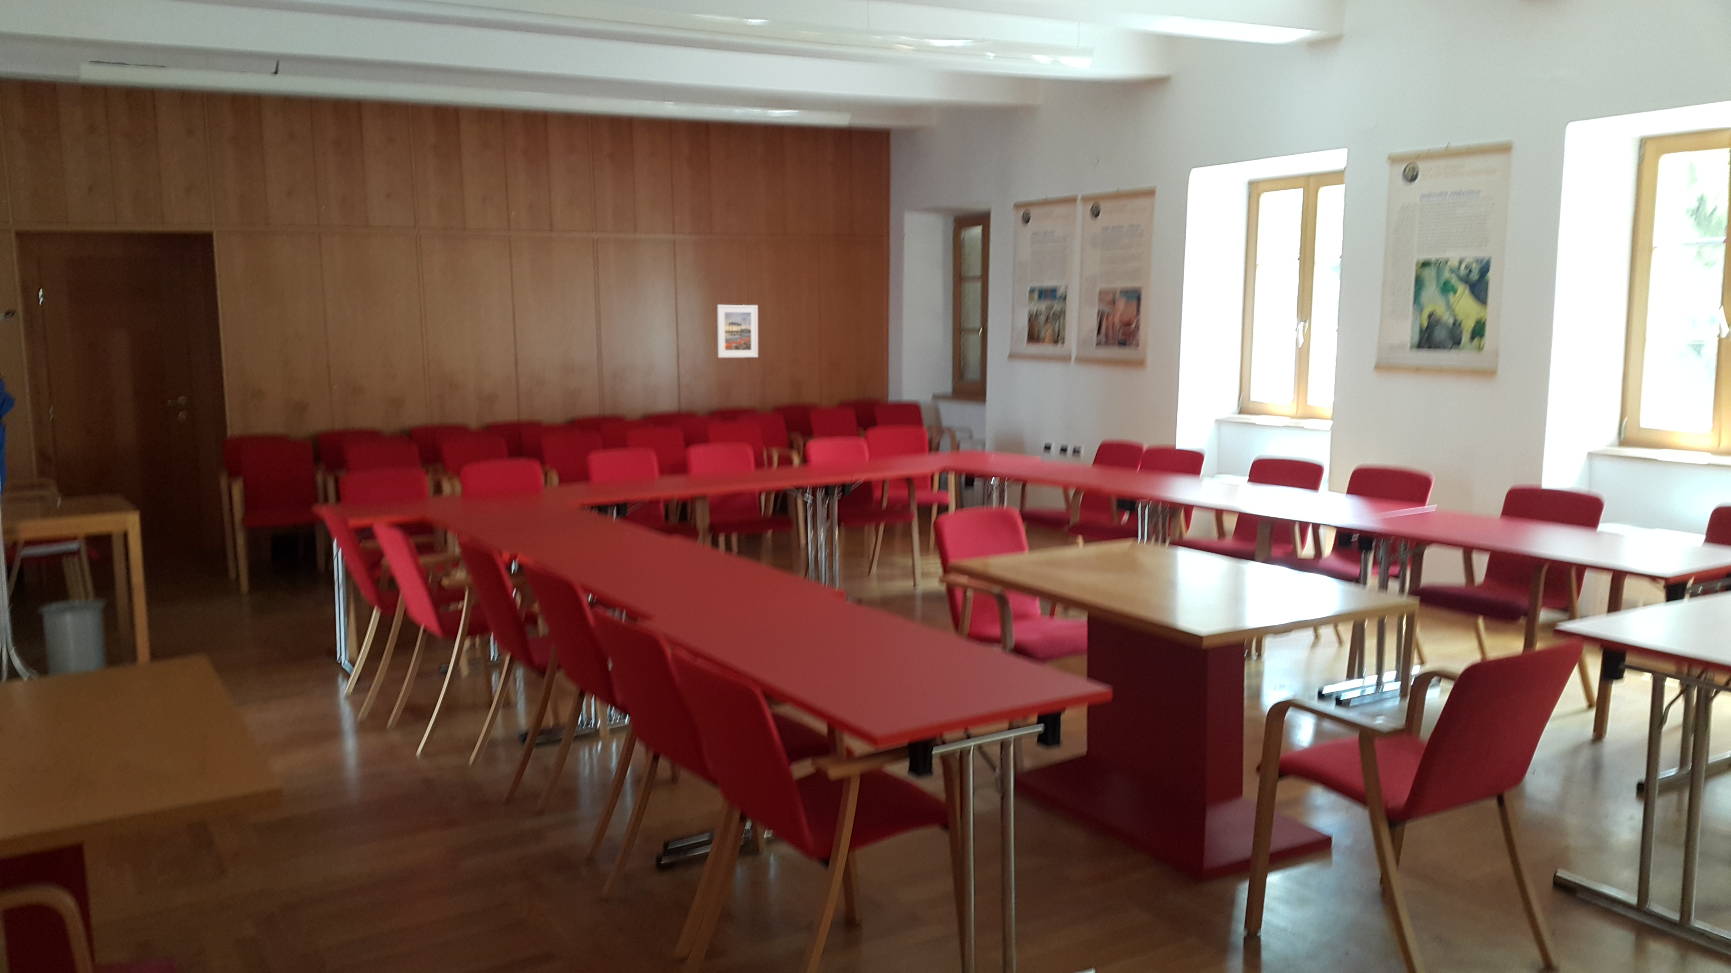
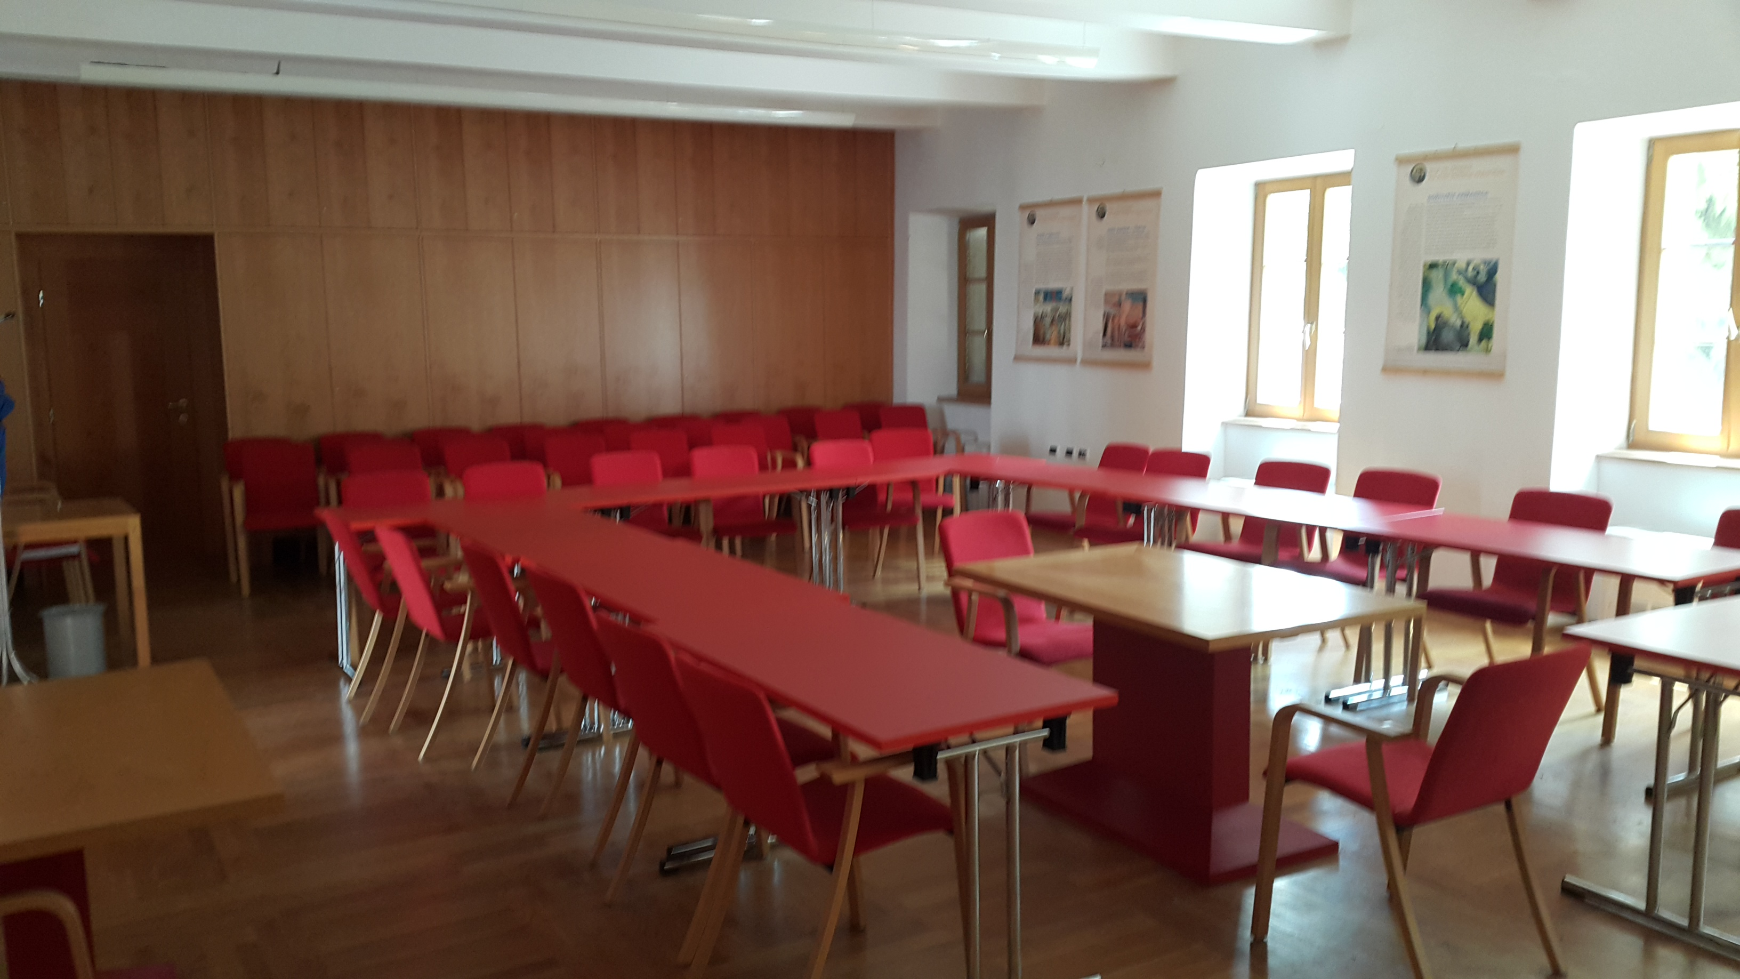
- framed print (737, 331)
